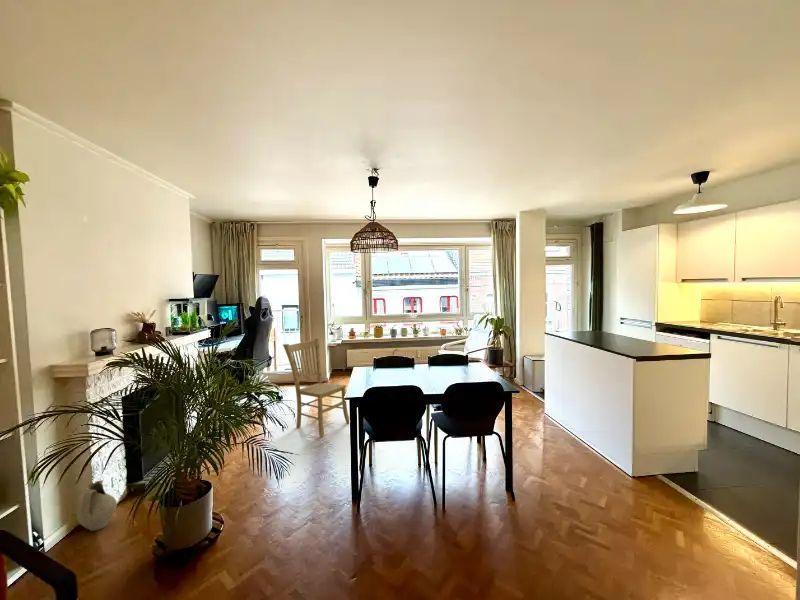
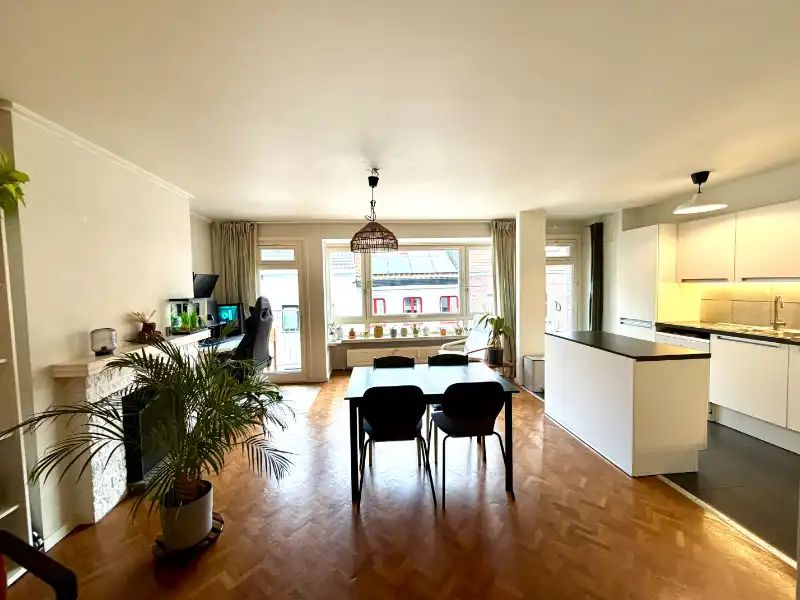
- dining chair (317, 383)
- ceramic jug (96, 505)
